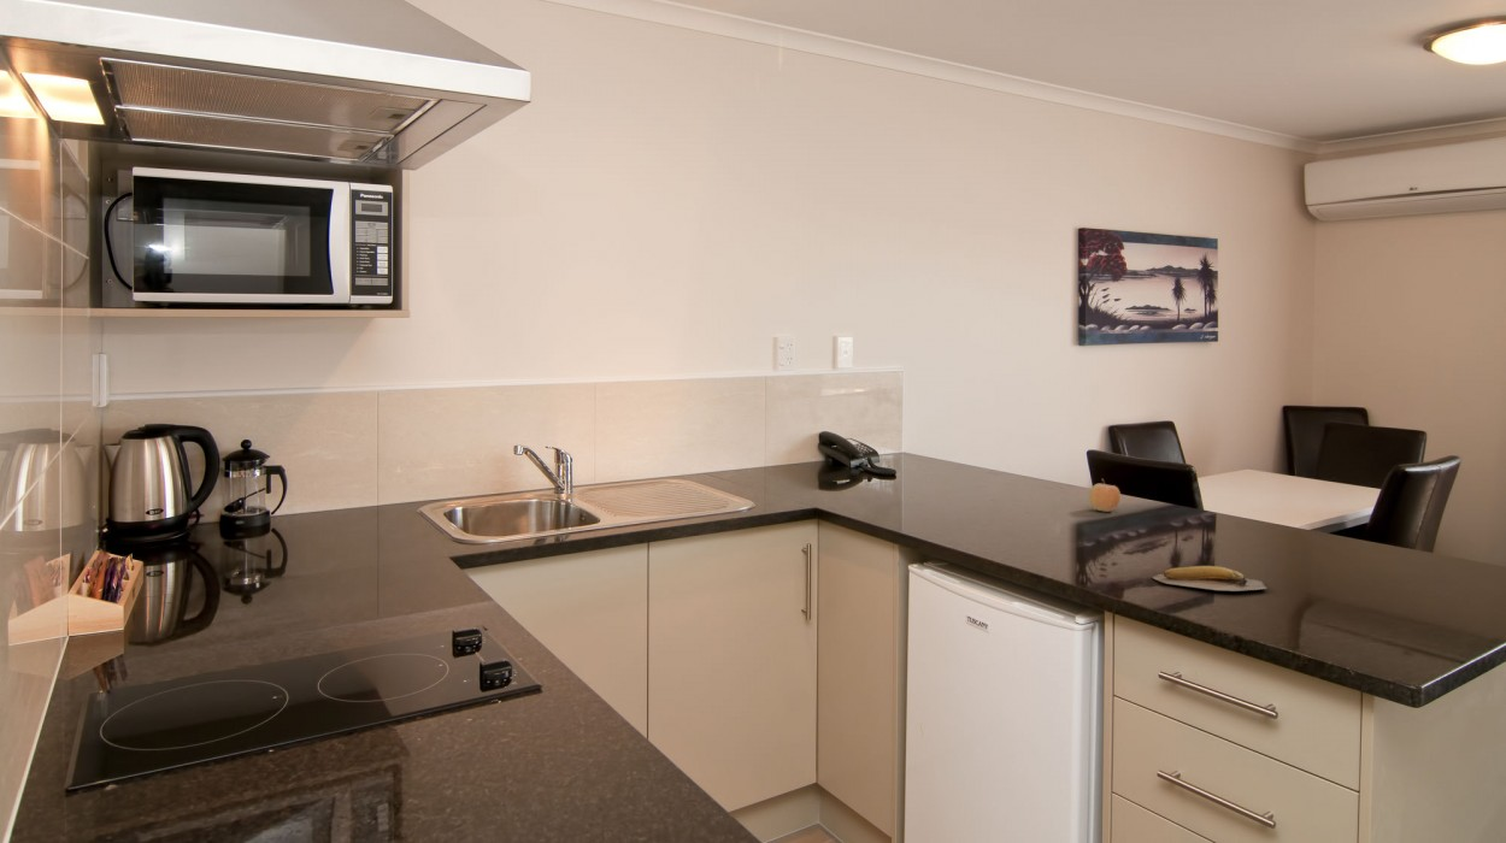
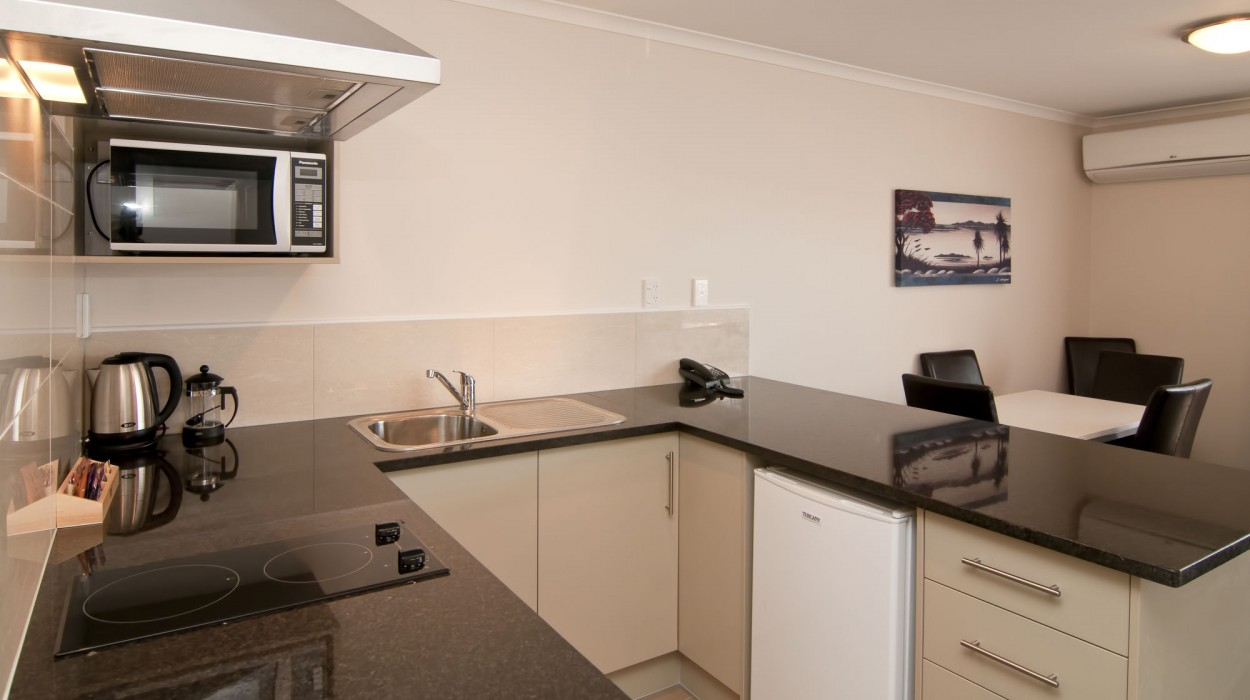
- banana (1208, 573)
- fruit (1104, 495)
